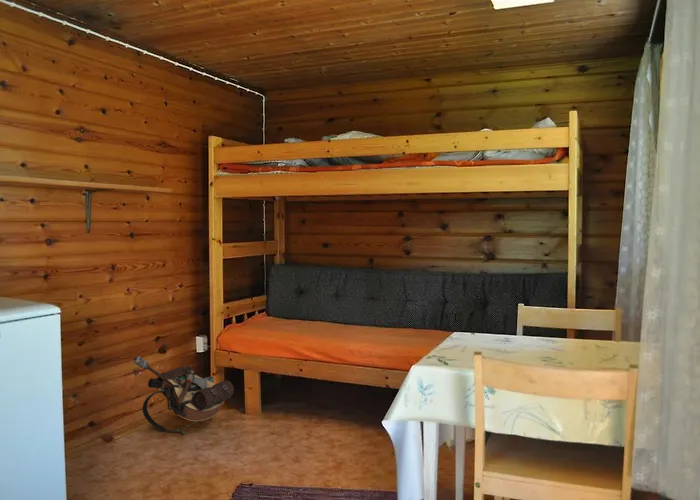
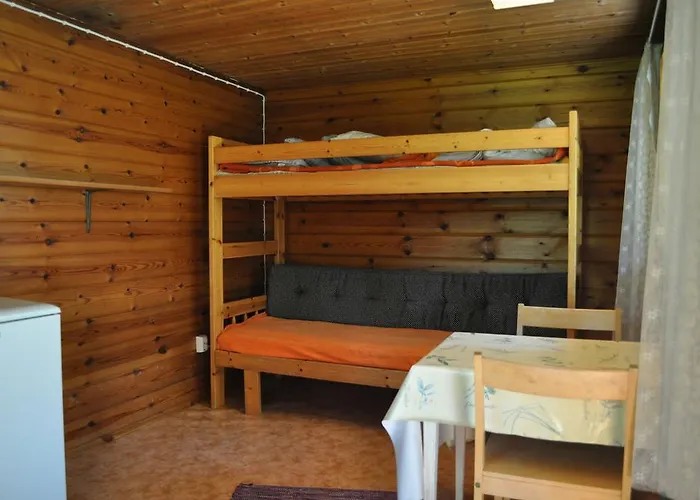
- backpack (188, 390)
